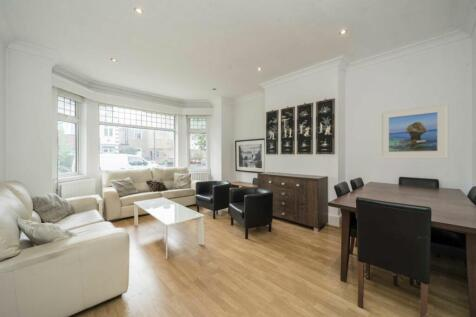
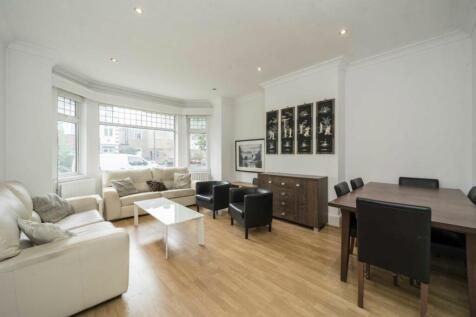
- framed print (411, 133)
